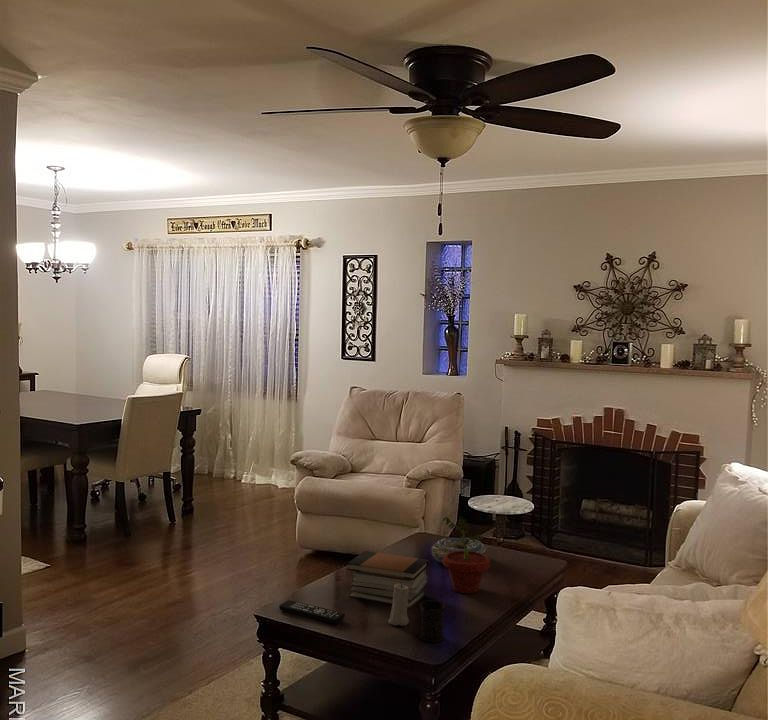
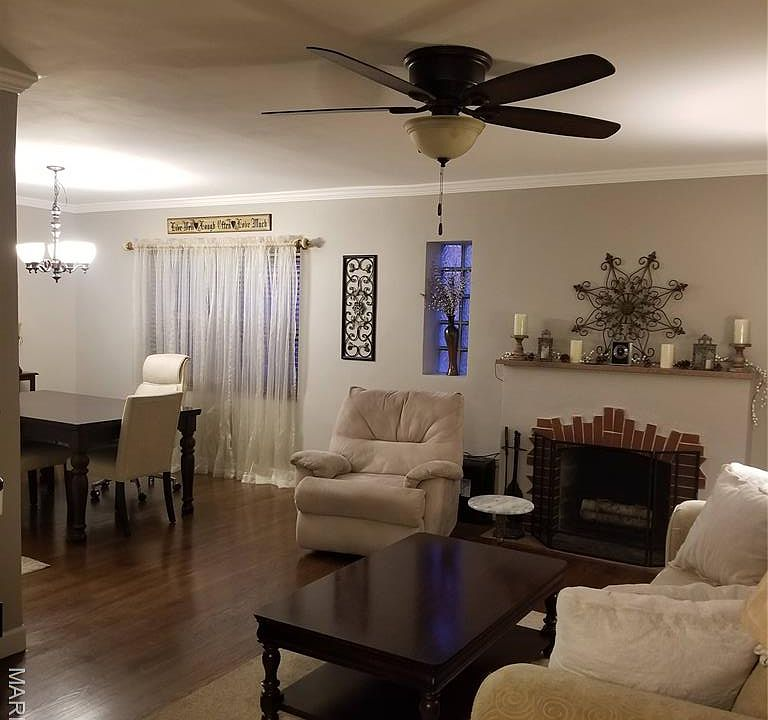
- mug (432, 620)
- remote control (311, 612)
- book stack (388, 578)
- candle (398, 602)
- decorative bowl (458, 550)
- potted plant (465, 551)
